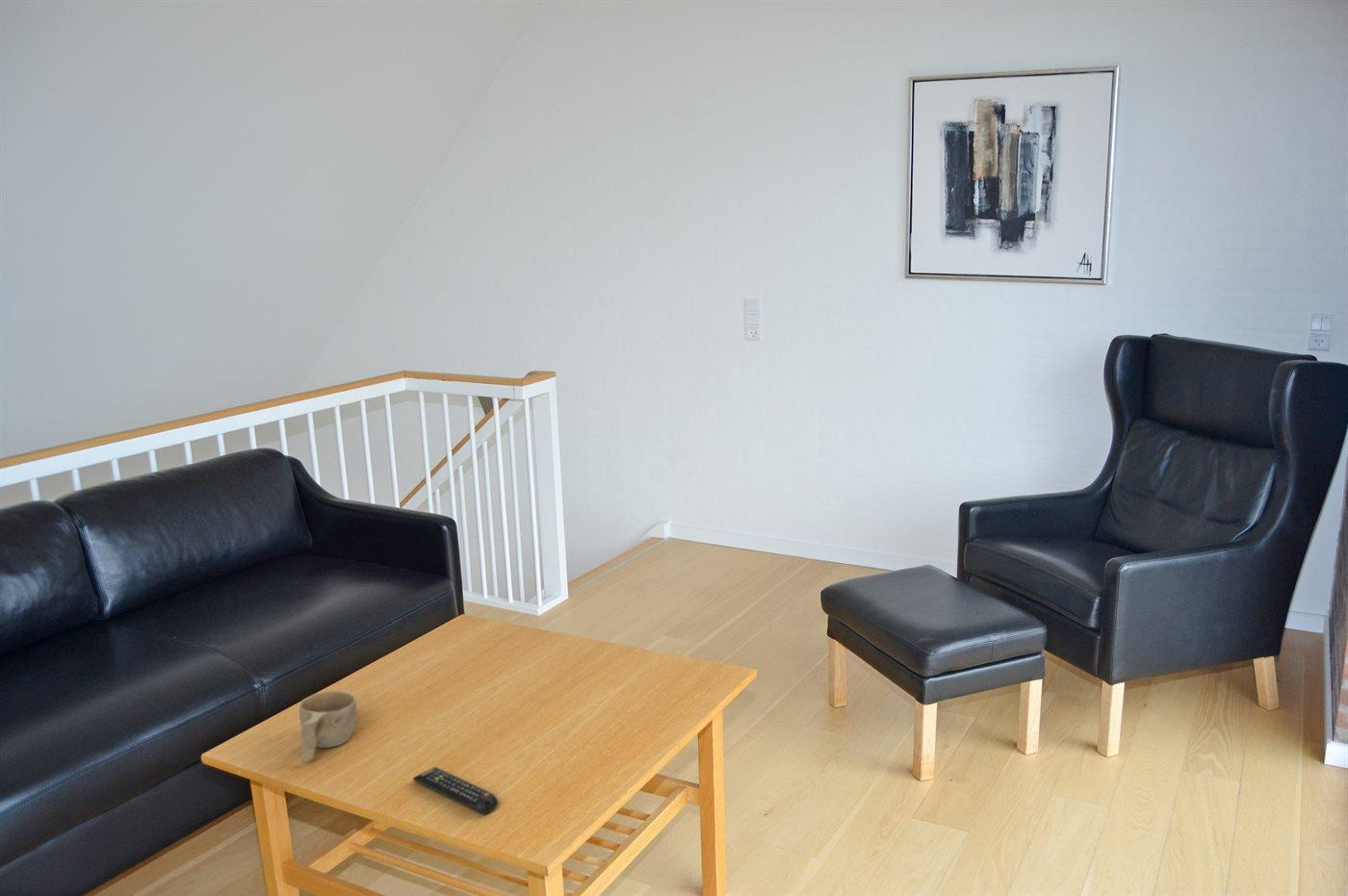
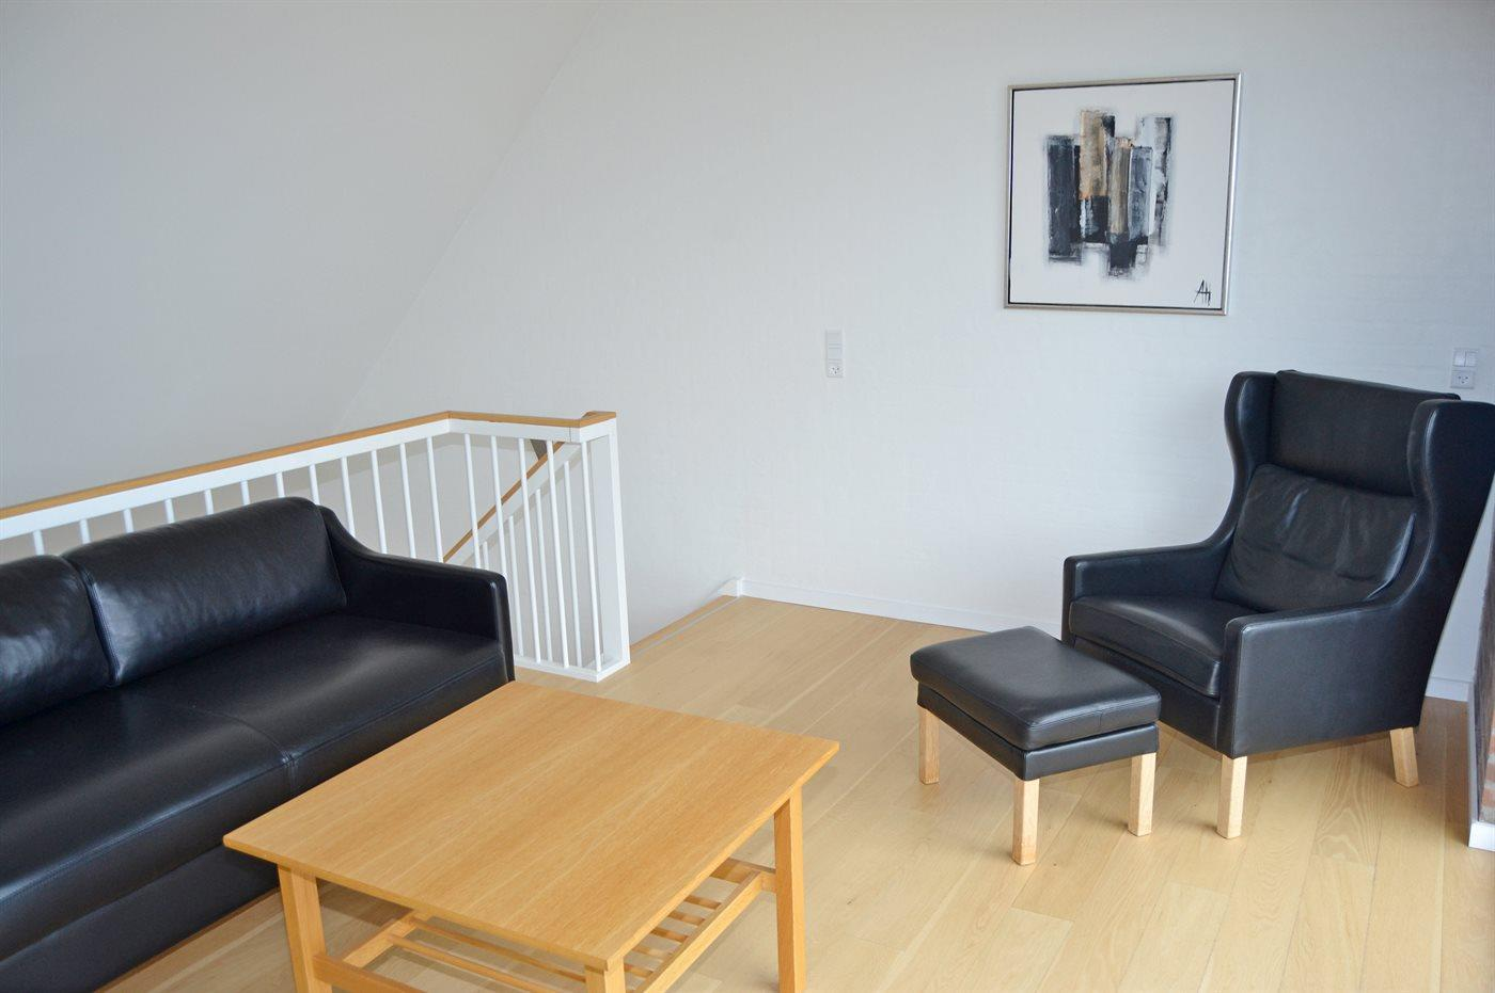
- cup (323, 727)
- remote control (454, 789)
